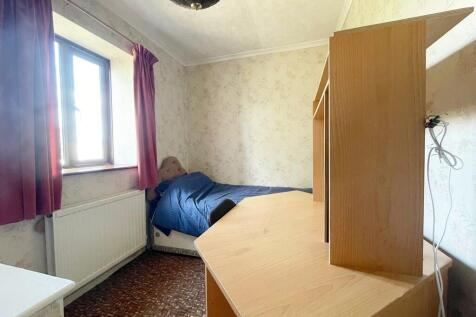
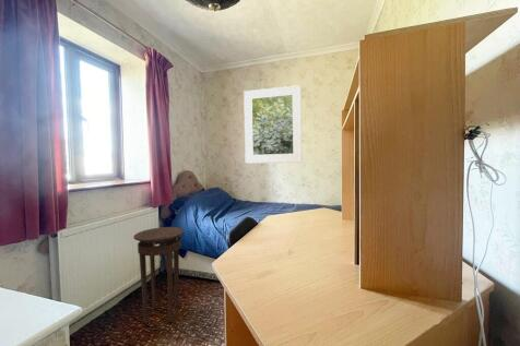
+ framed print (272, 126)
+ stool (154, 274)
